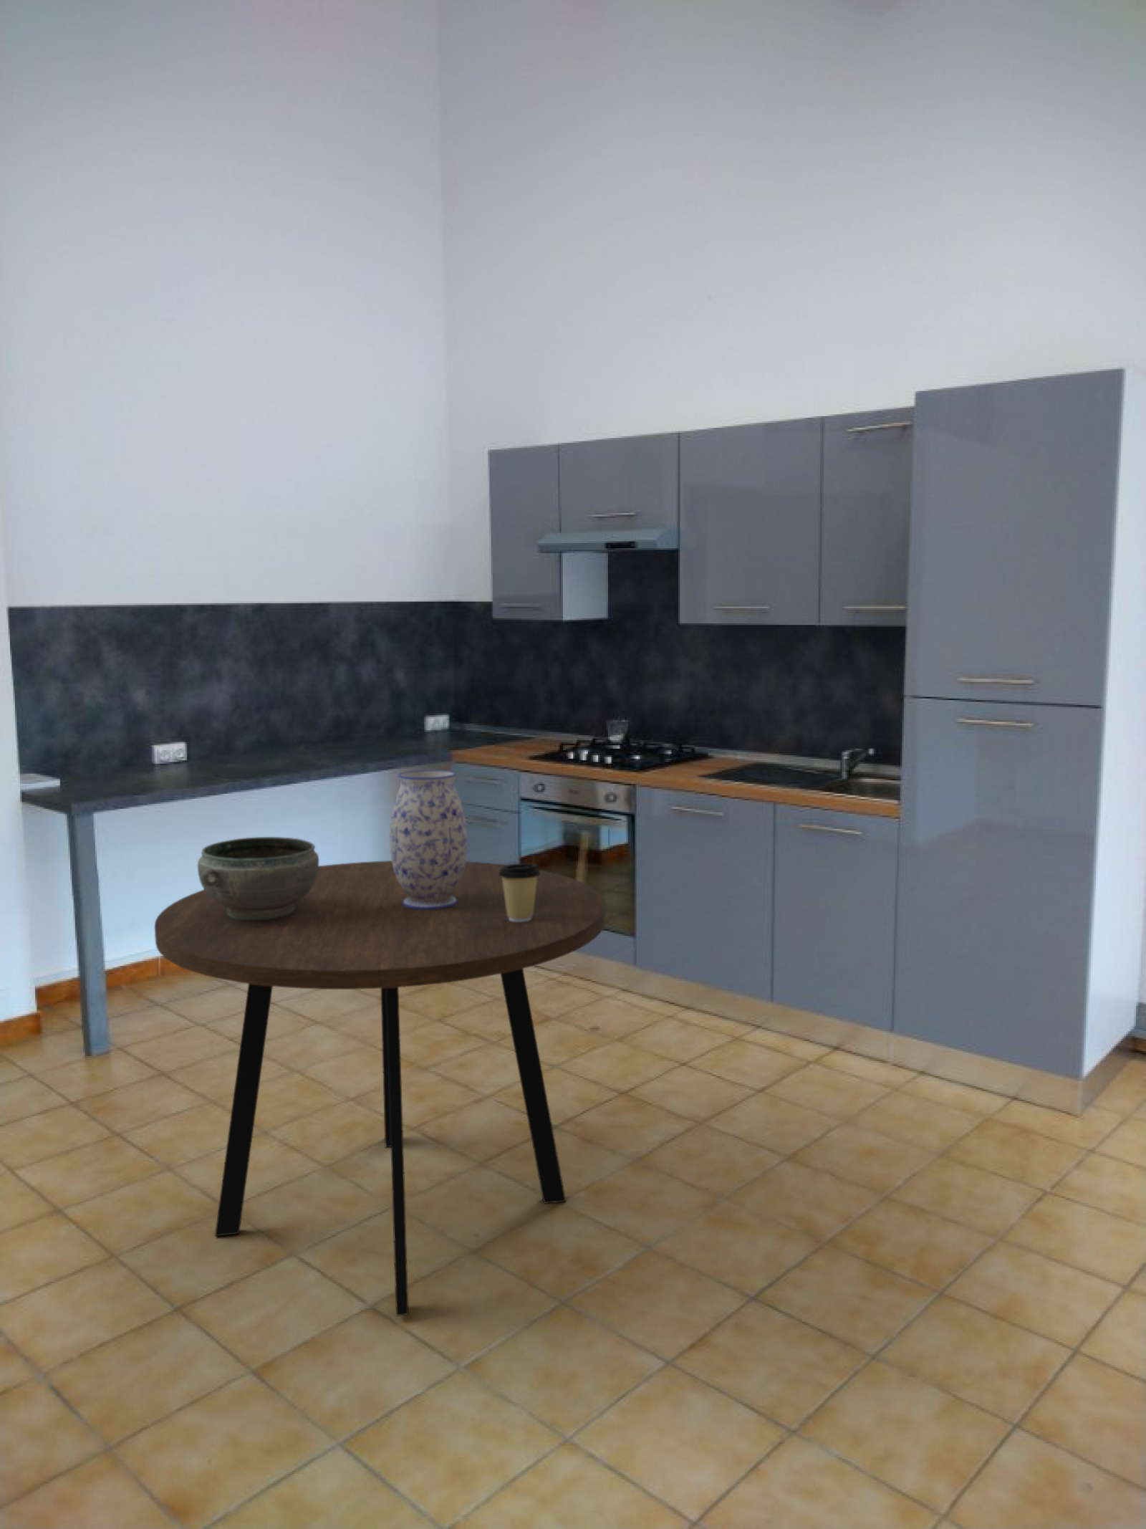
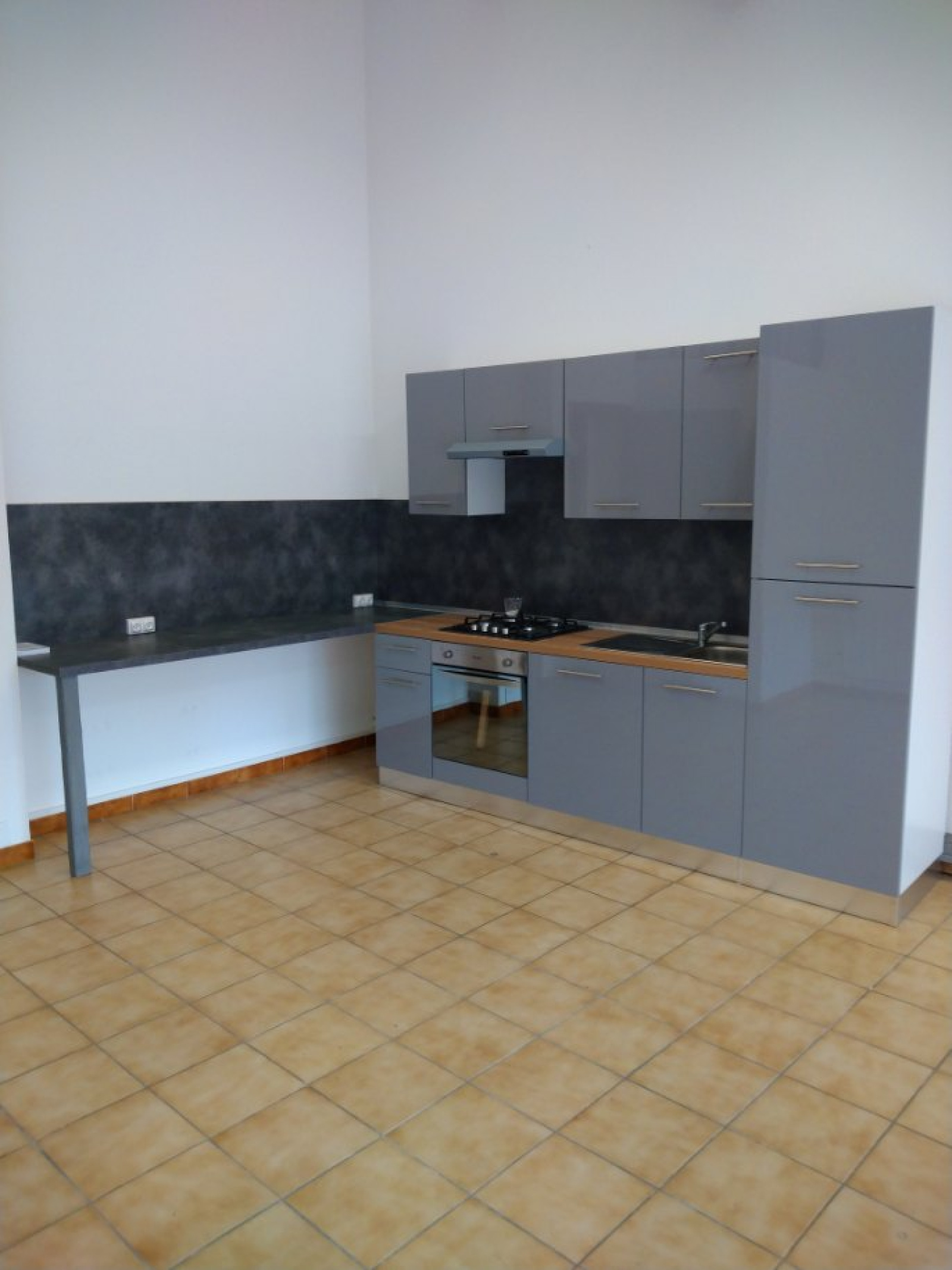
- coffee cup (519, 891)
- bowl (259, 879)
- vase (429, 838)
- dining table (390, 1063)
